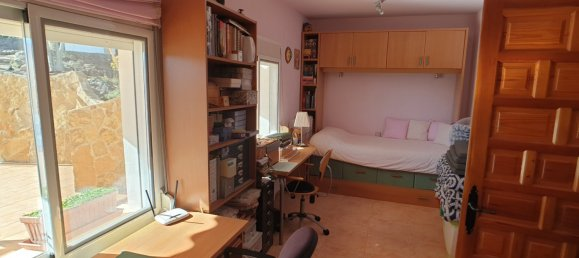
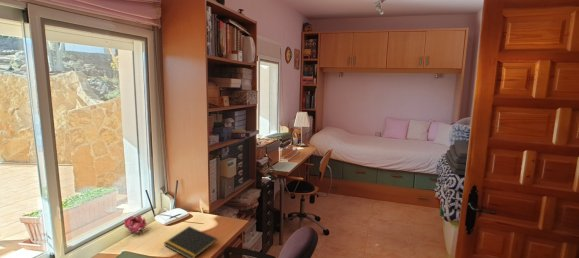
+ notepad (190, 241)
+ flower (135, 224)
